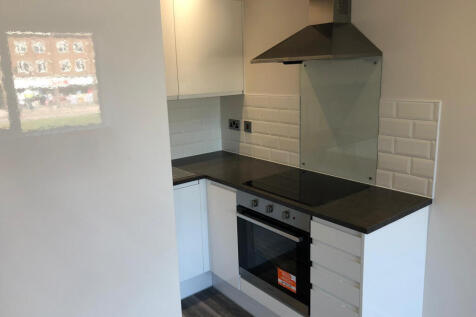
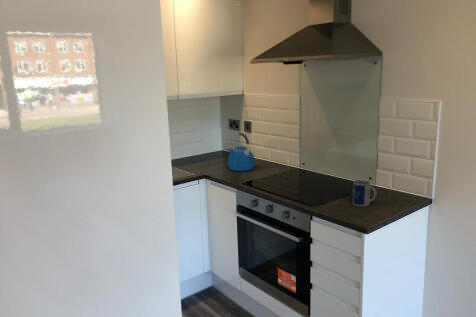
+ mug (364, 193)
+ kettle (238, 150)
